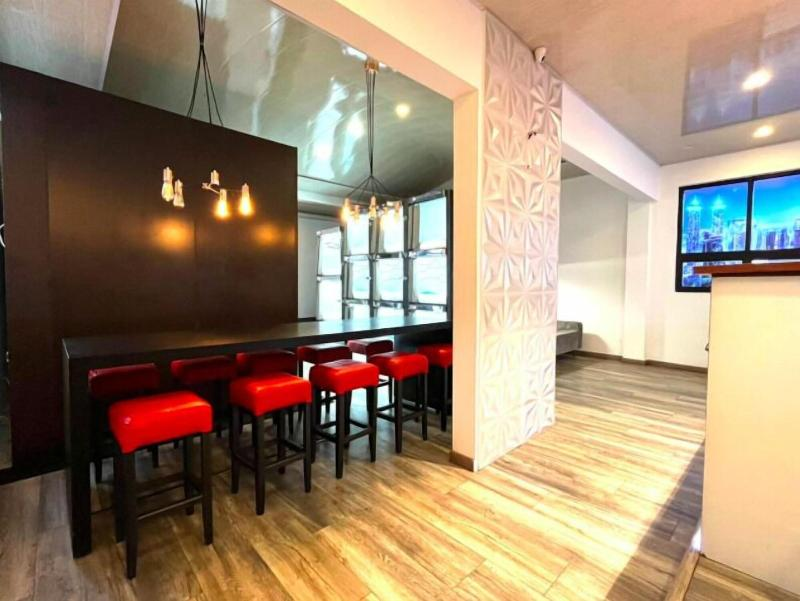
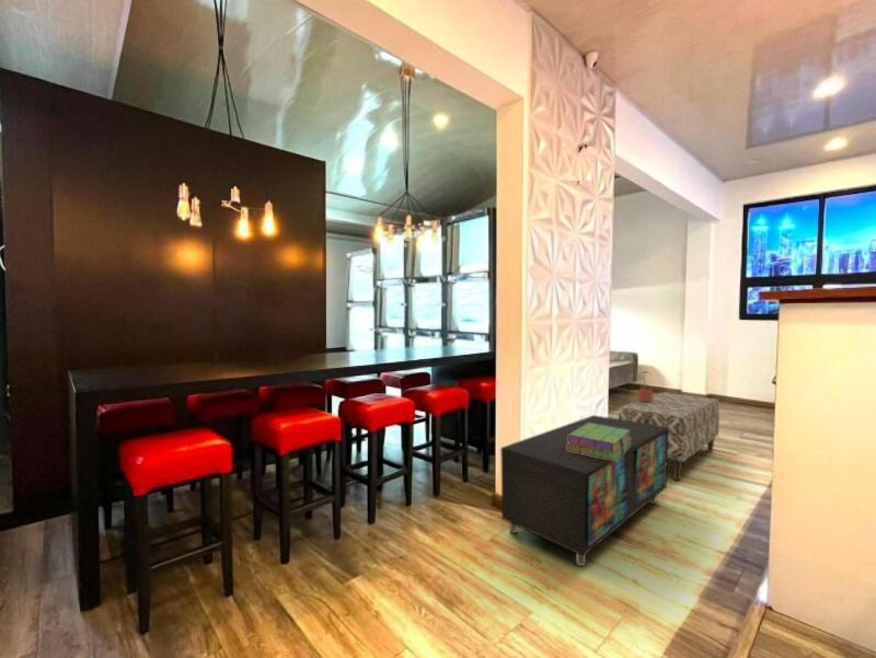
+ stack of books (599, 439)
+ storage cabinet (591, 476)
+ bench (670, 430)
+ potted plant (645, 386)
